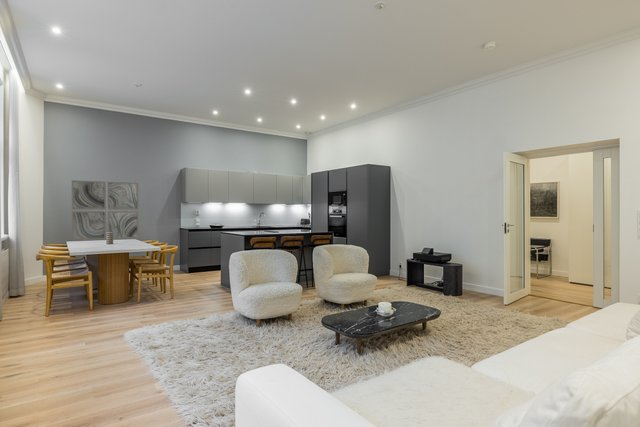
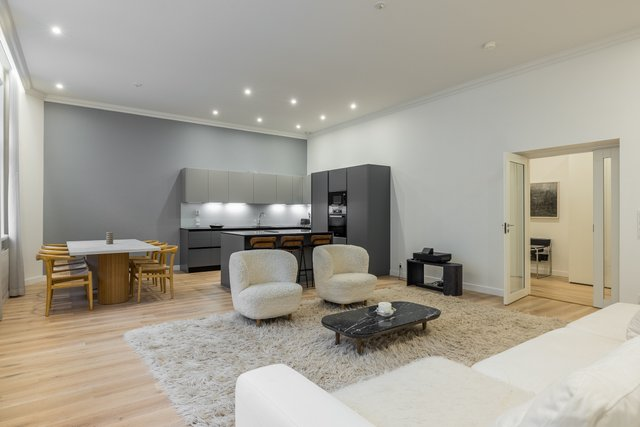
- wall art (105, 209)
